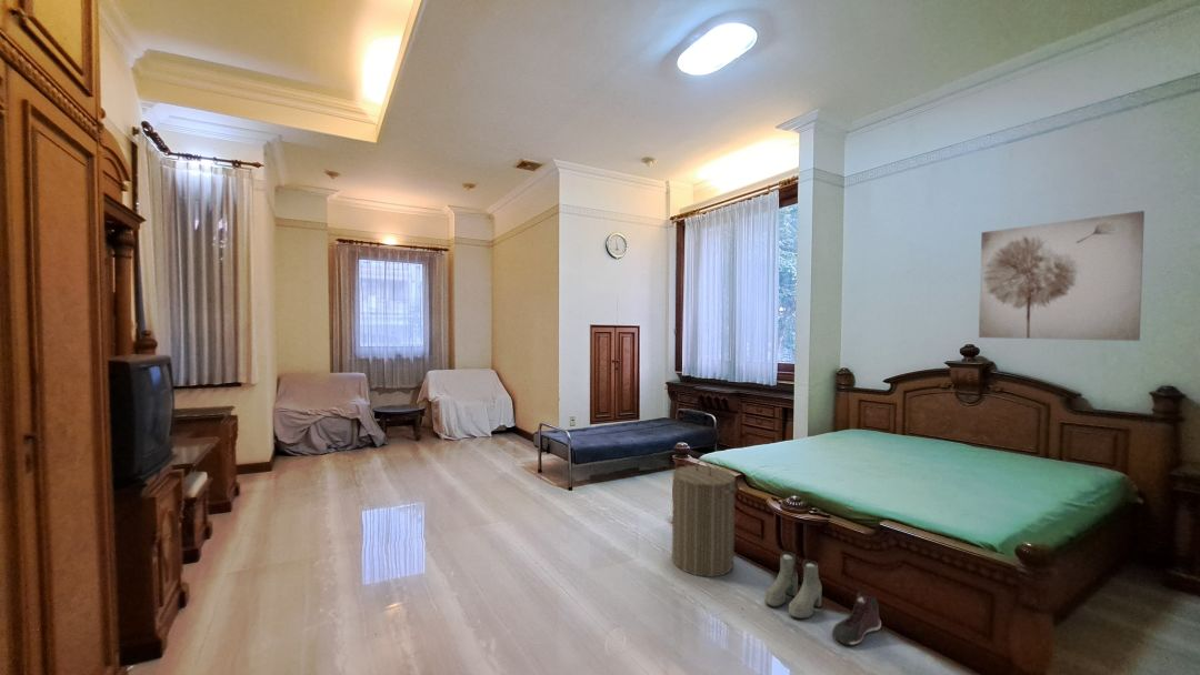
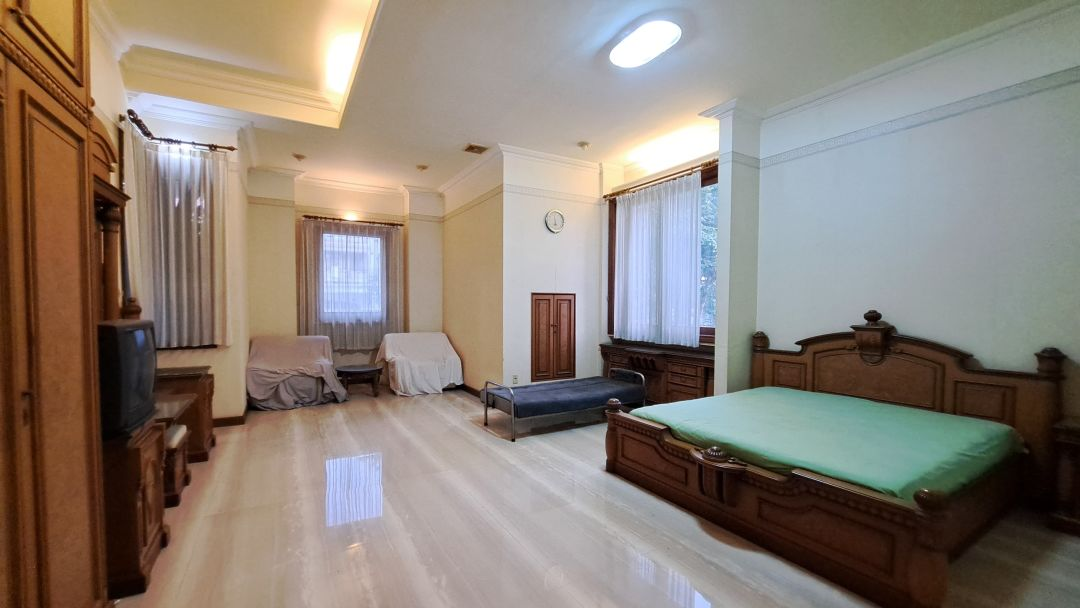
- boots (793, 582)
- wall art (1052, 281)
- sneaker (854, 613)
- laundry hamper (702, 511)
